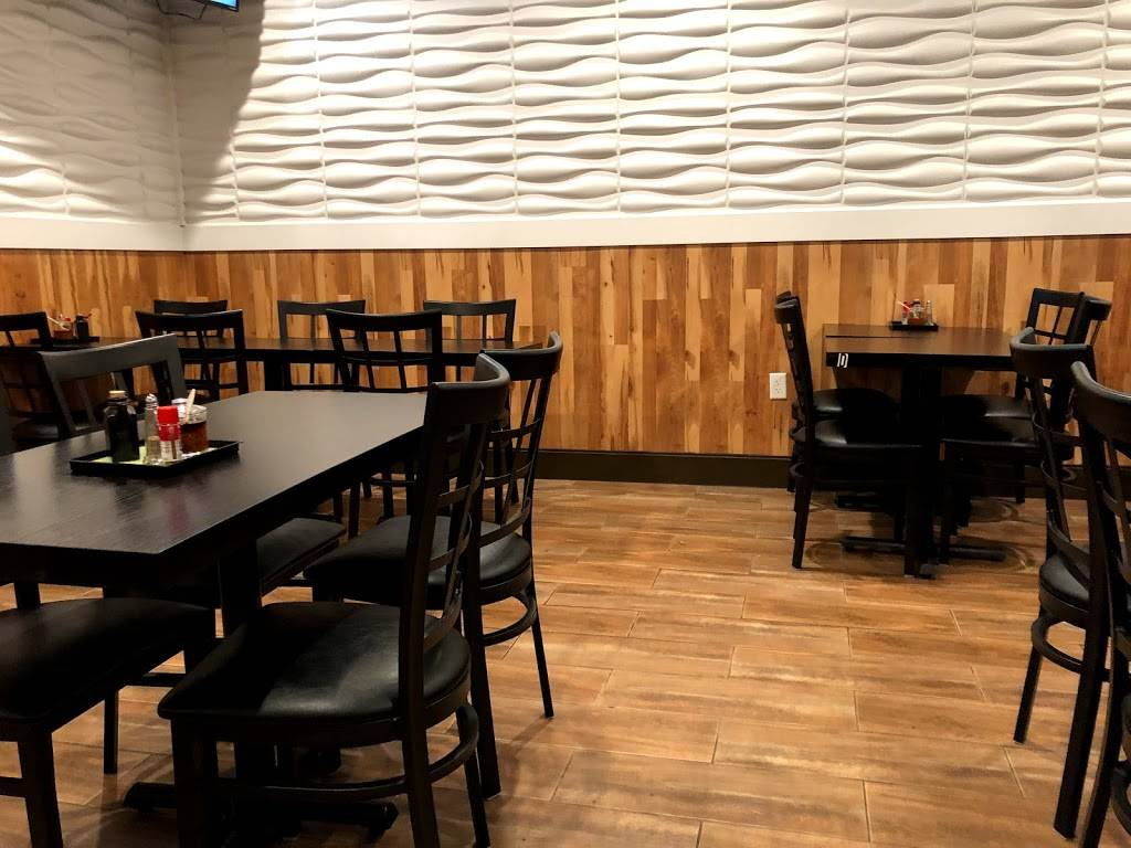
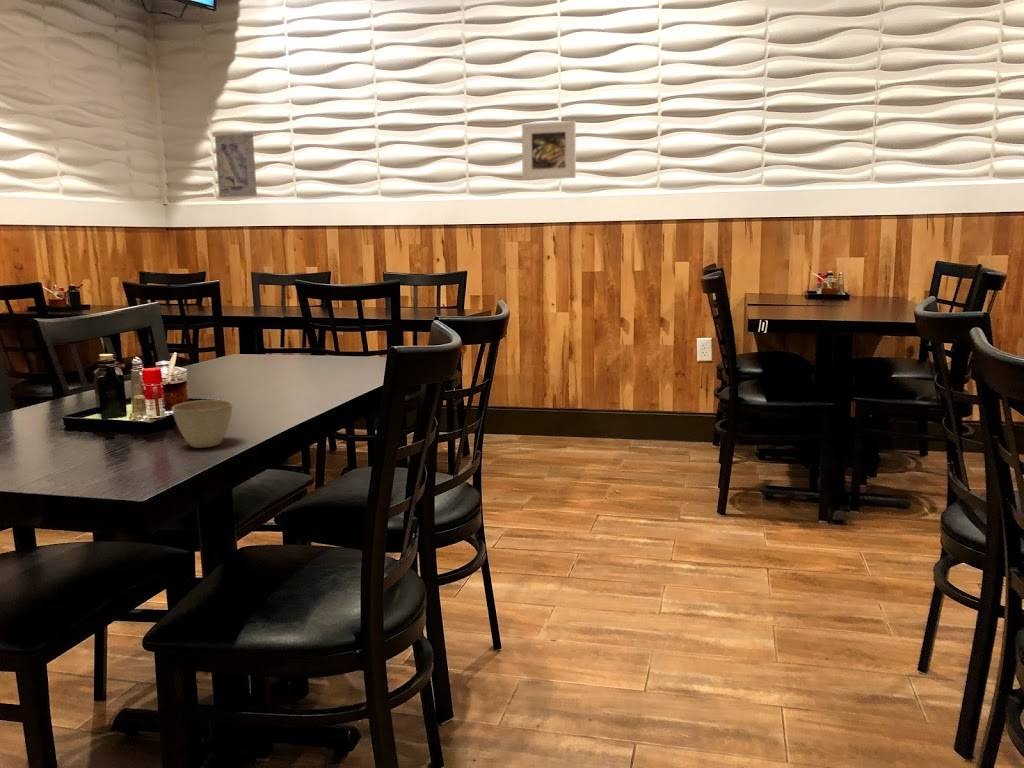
+ wall art (235, 165)
+ flower pot (203, 424)
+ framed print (548, 150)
